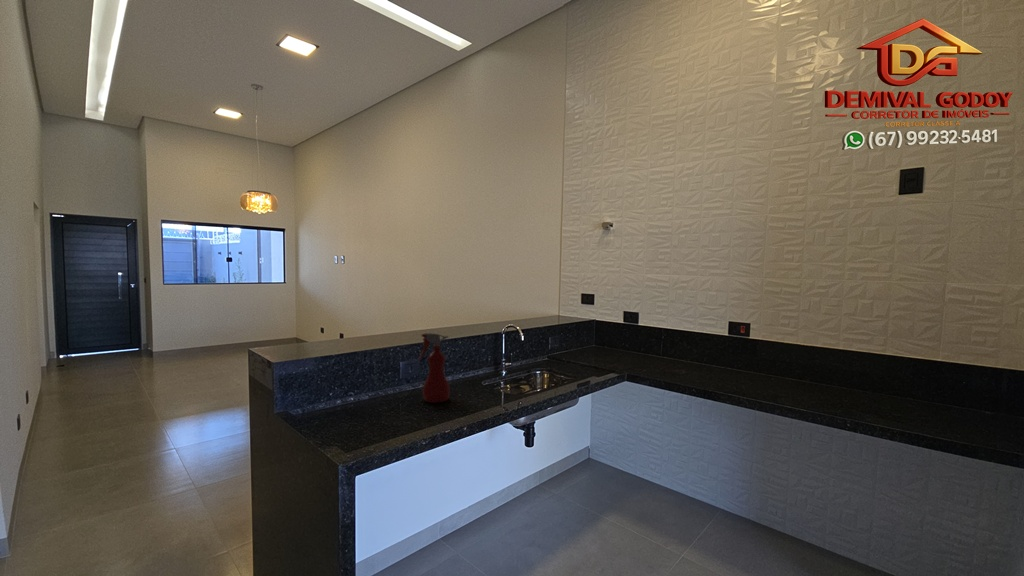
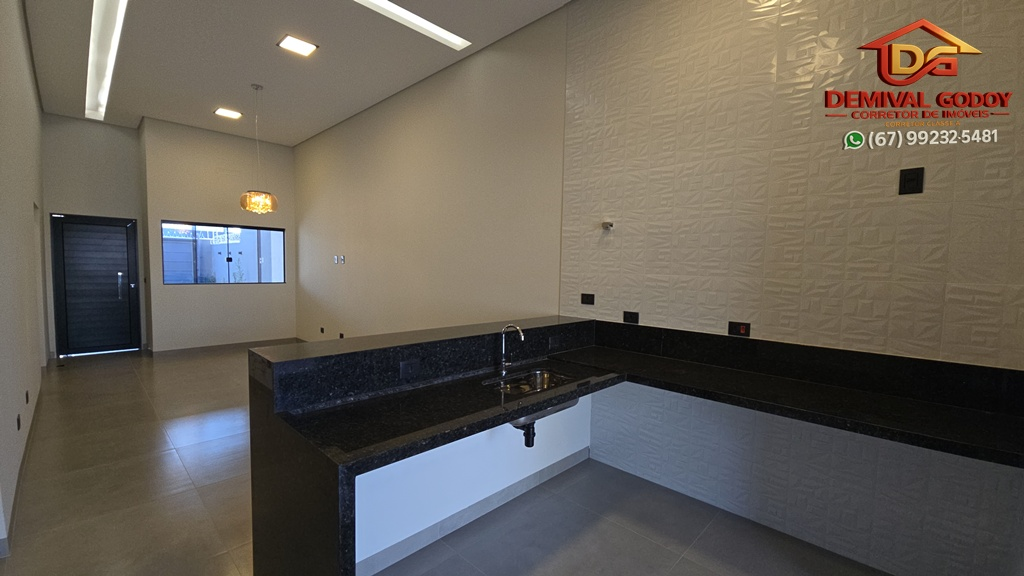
- spray bottle (433, 366)
